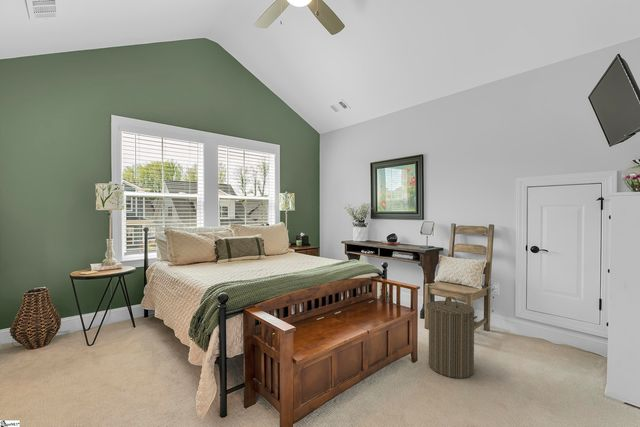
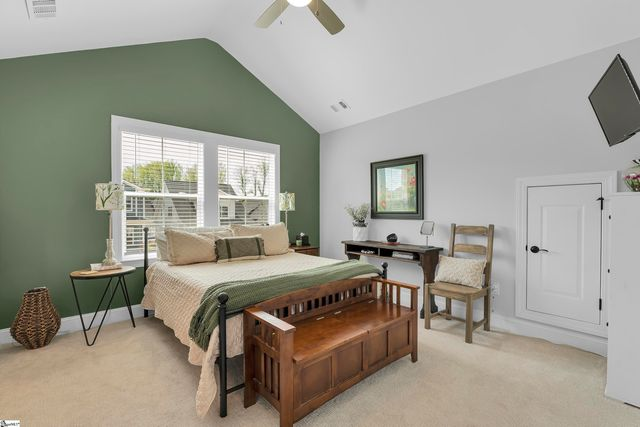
- laundry hamper (450, 332)
